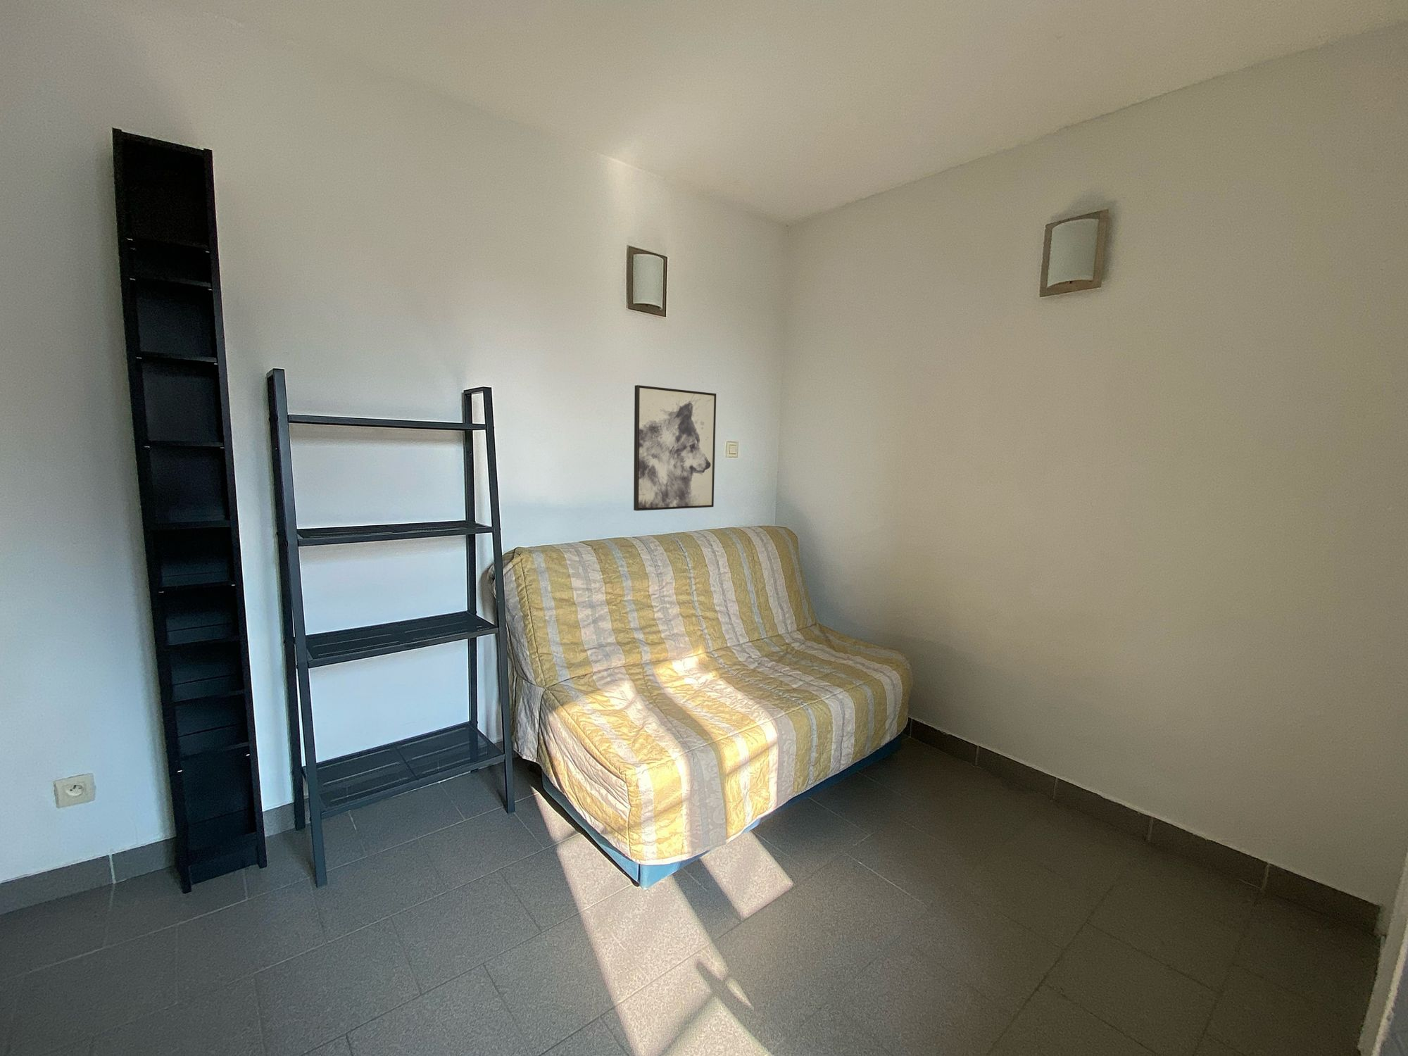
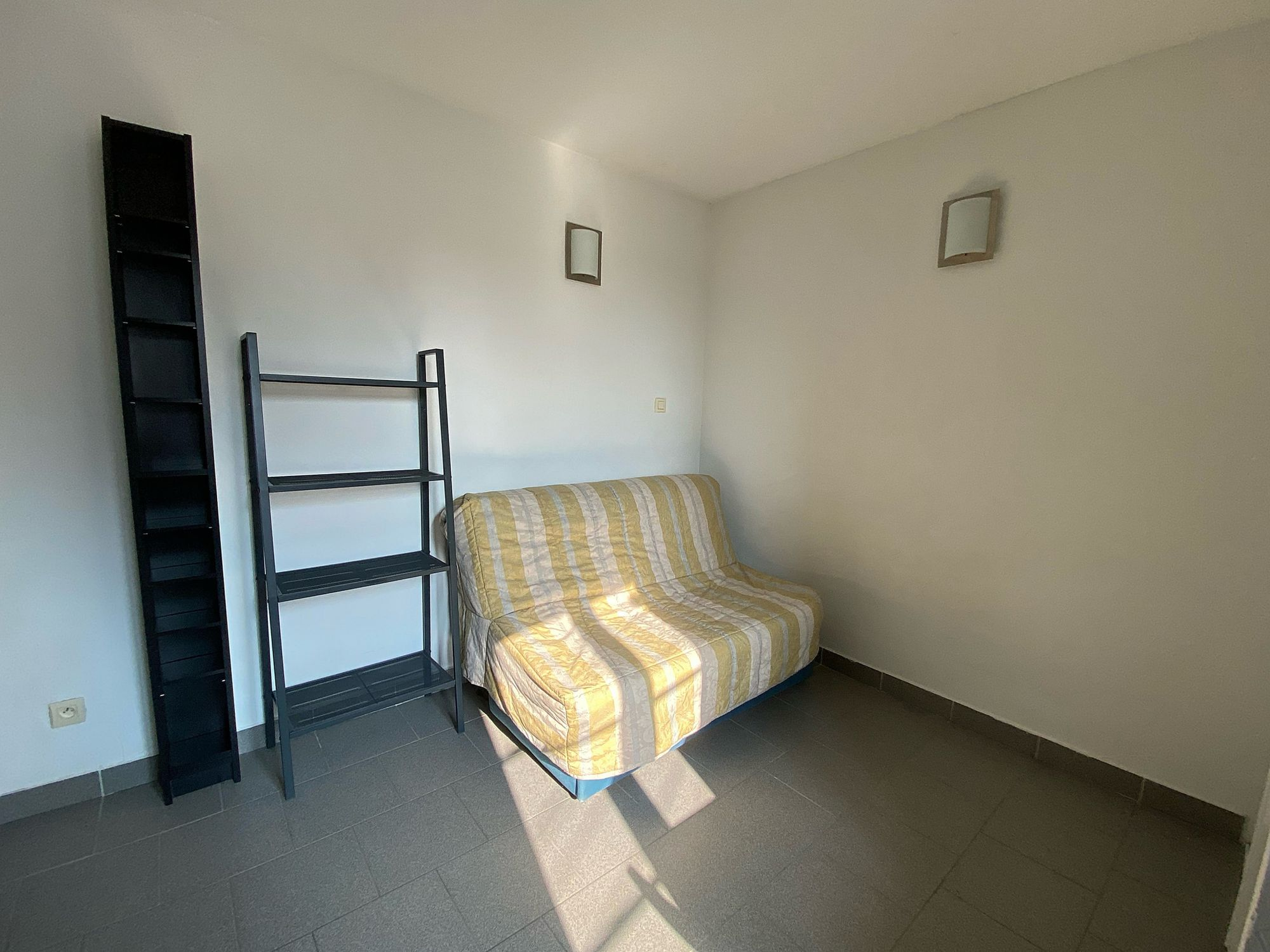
- wall art (676, 450)
